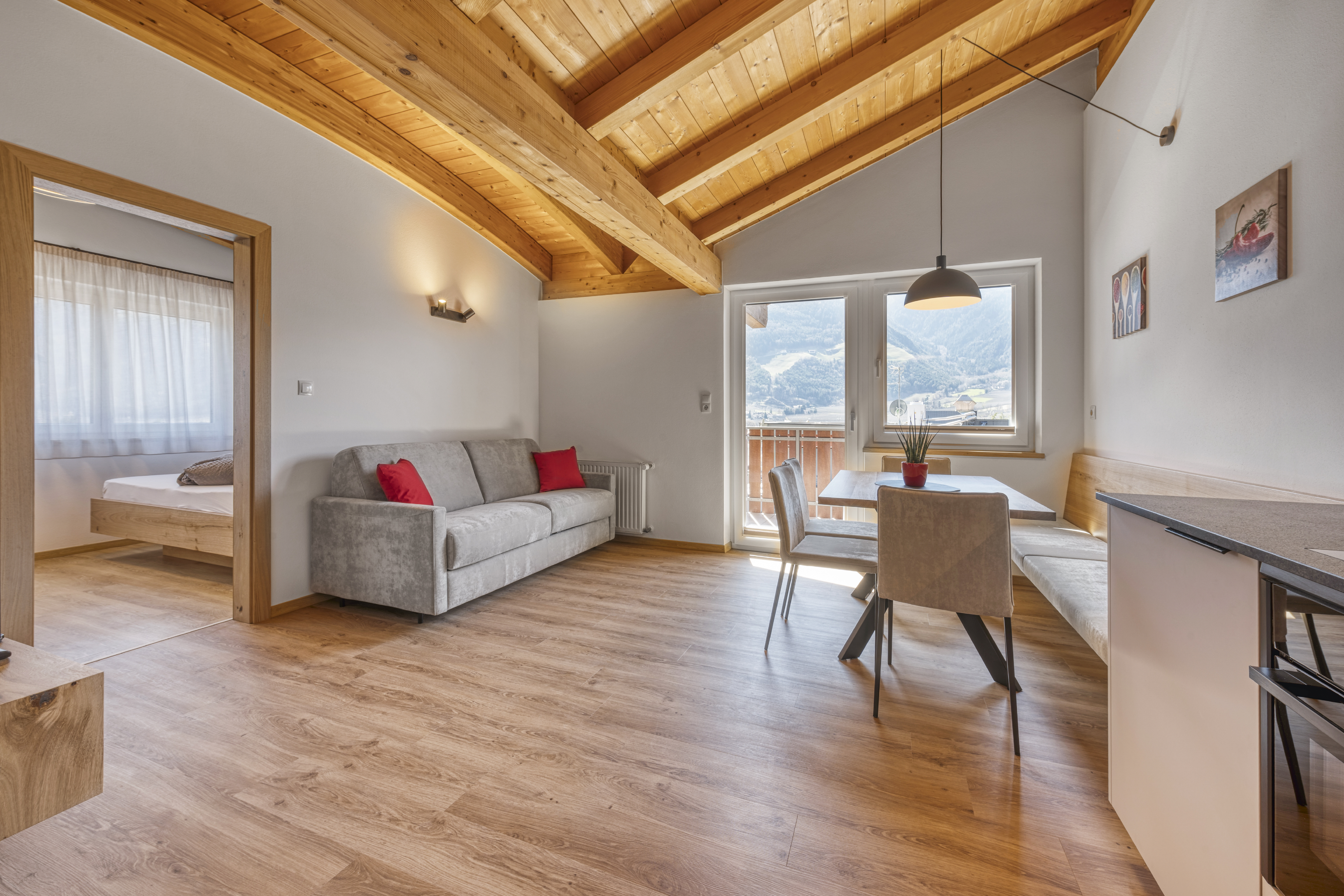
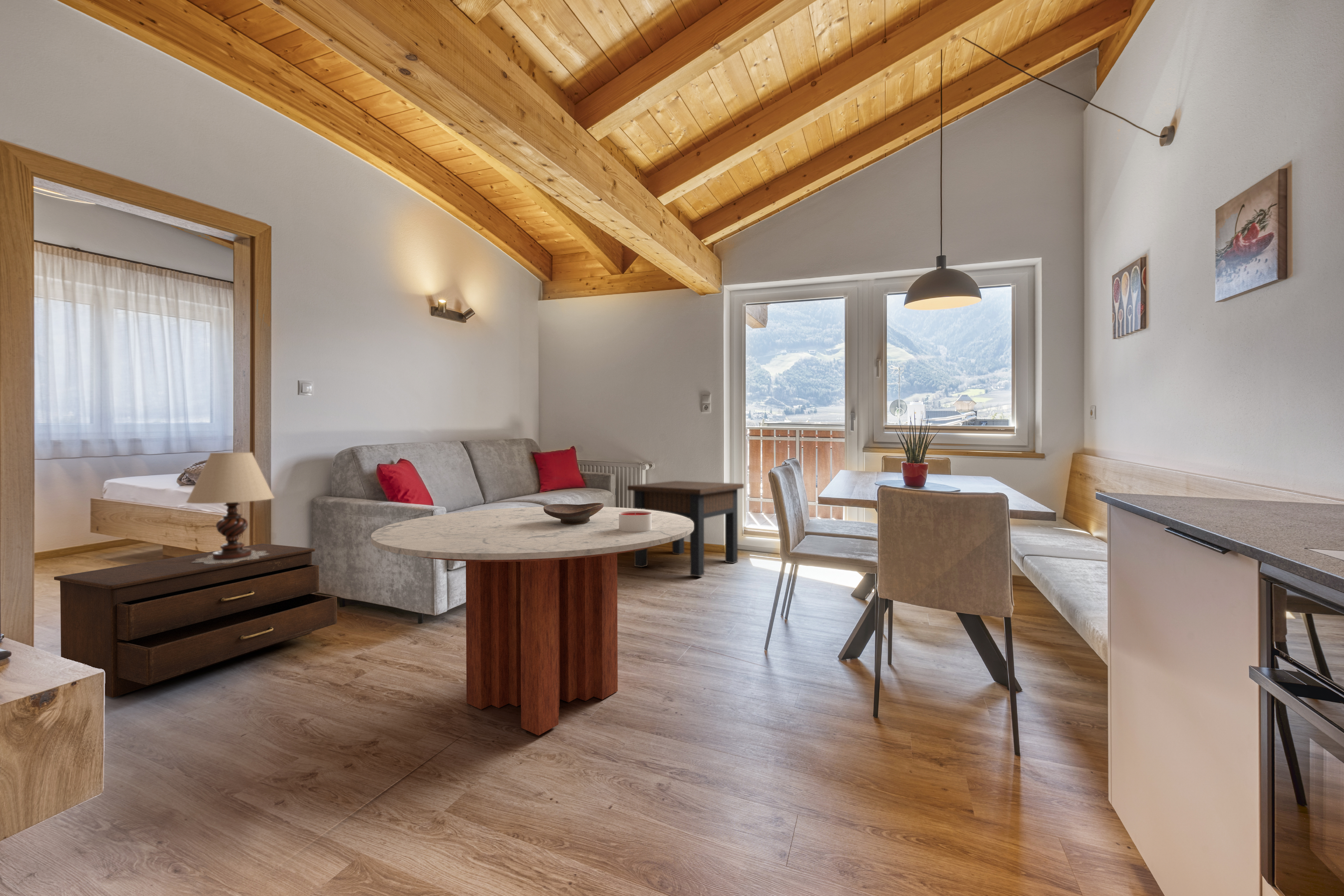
+ drawer (215, 610)
+ side table (690, 519)
+ candle (635, 520)
+ table lamp (232, 505)
+ coffee table (543, 610)
+ decorative bowl (574, 512)
